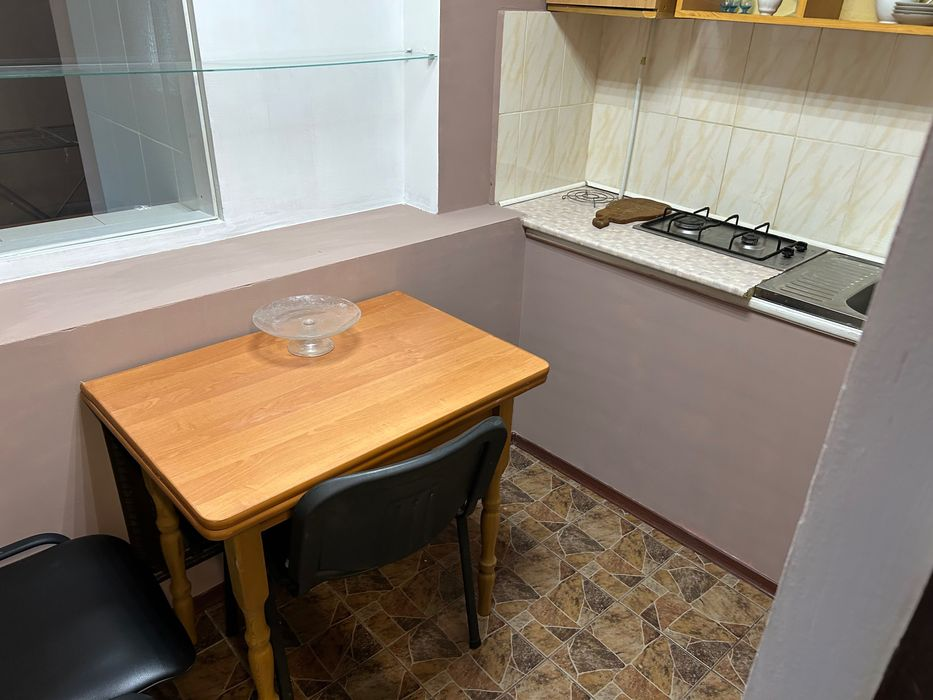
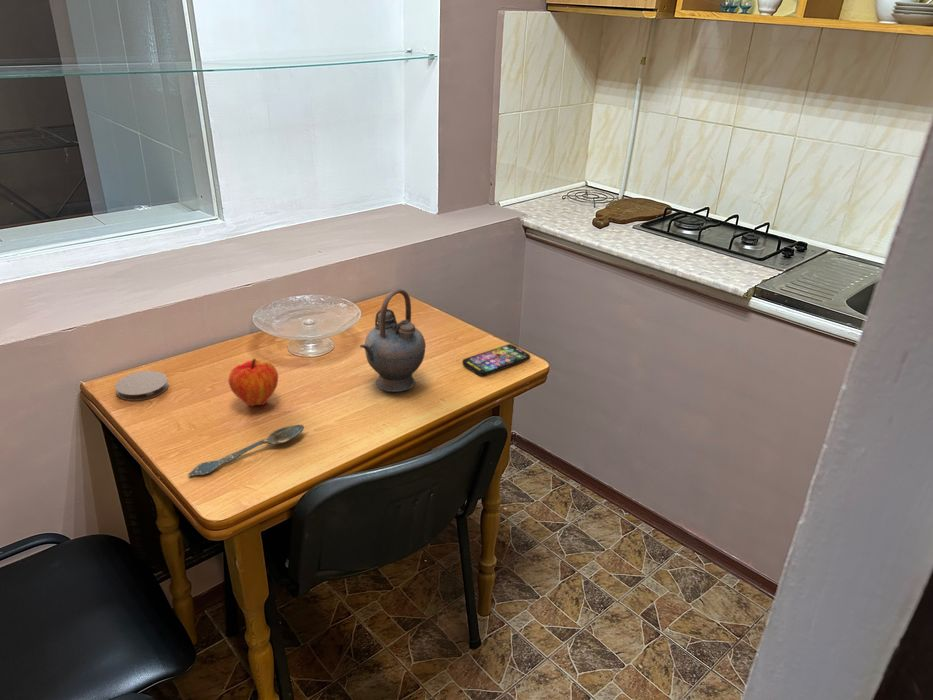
+ teapot (389, 339)
+ smartphone (496, 359)
+ fruit (253, 381)
+ coaster (142, 385)
+ spoon (248, 449)
